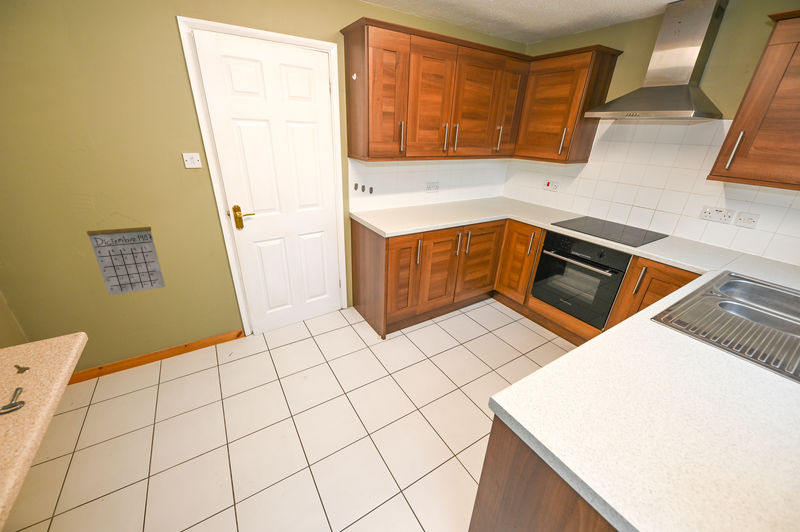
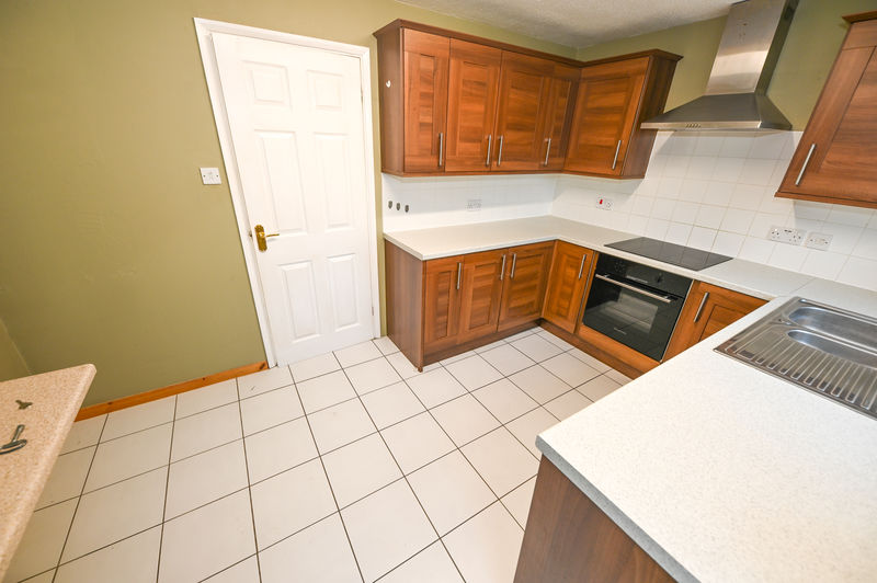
- calendar (127, 253)
